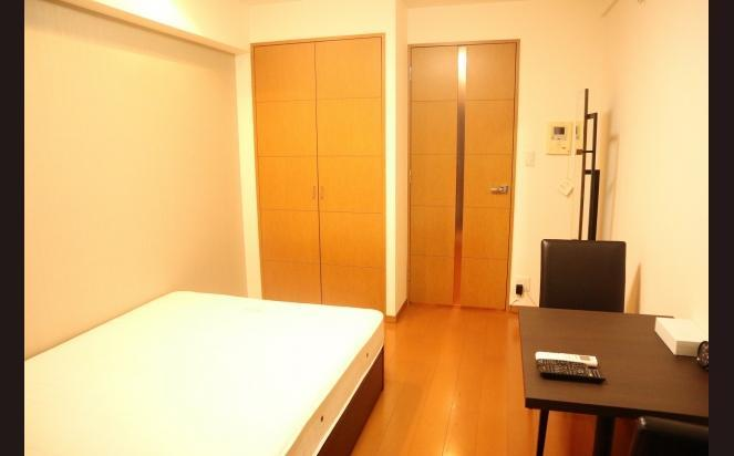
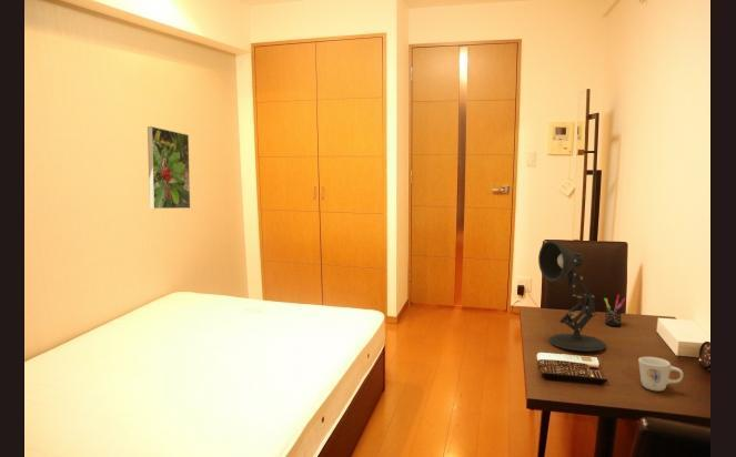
+ pen holder (612, 308)
+ desk lamp (575, 292)
+ mug (659, 375)
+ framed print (170, 170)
